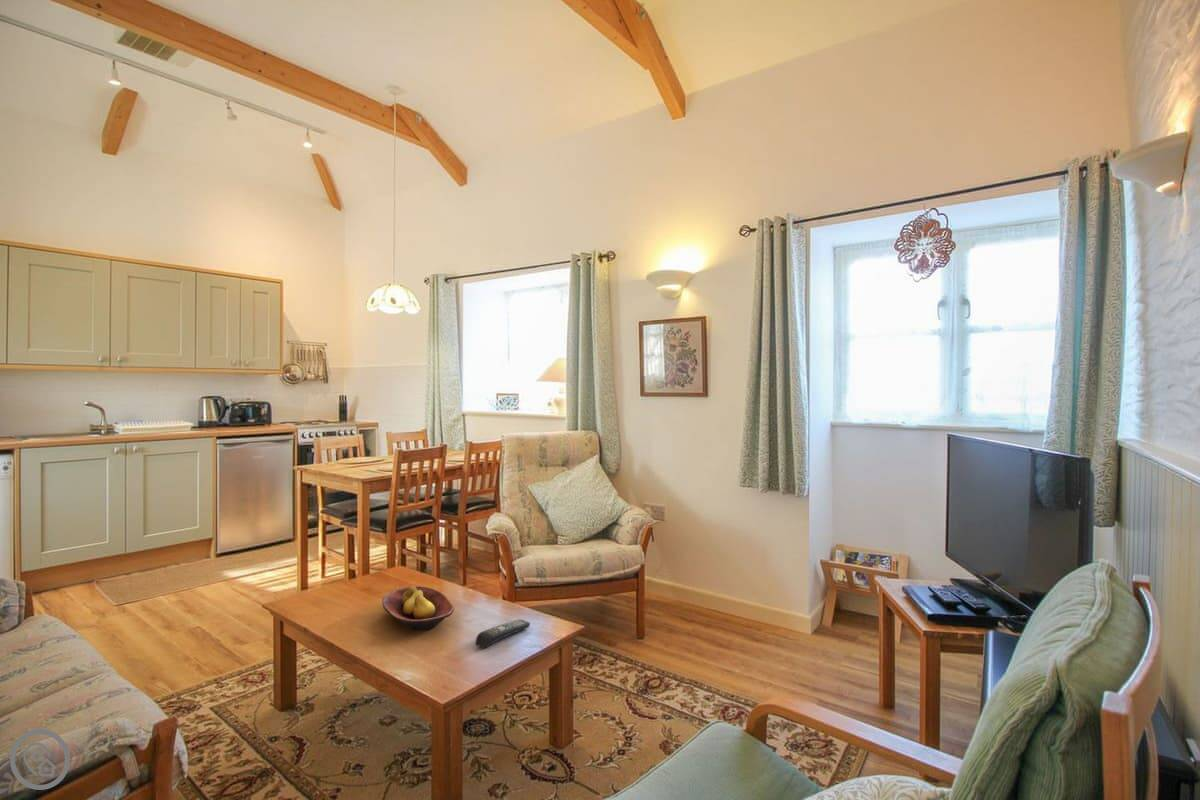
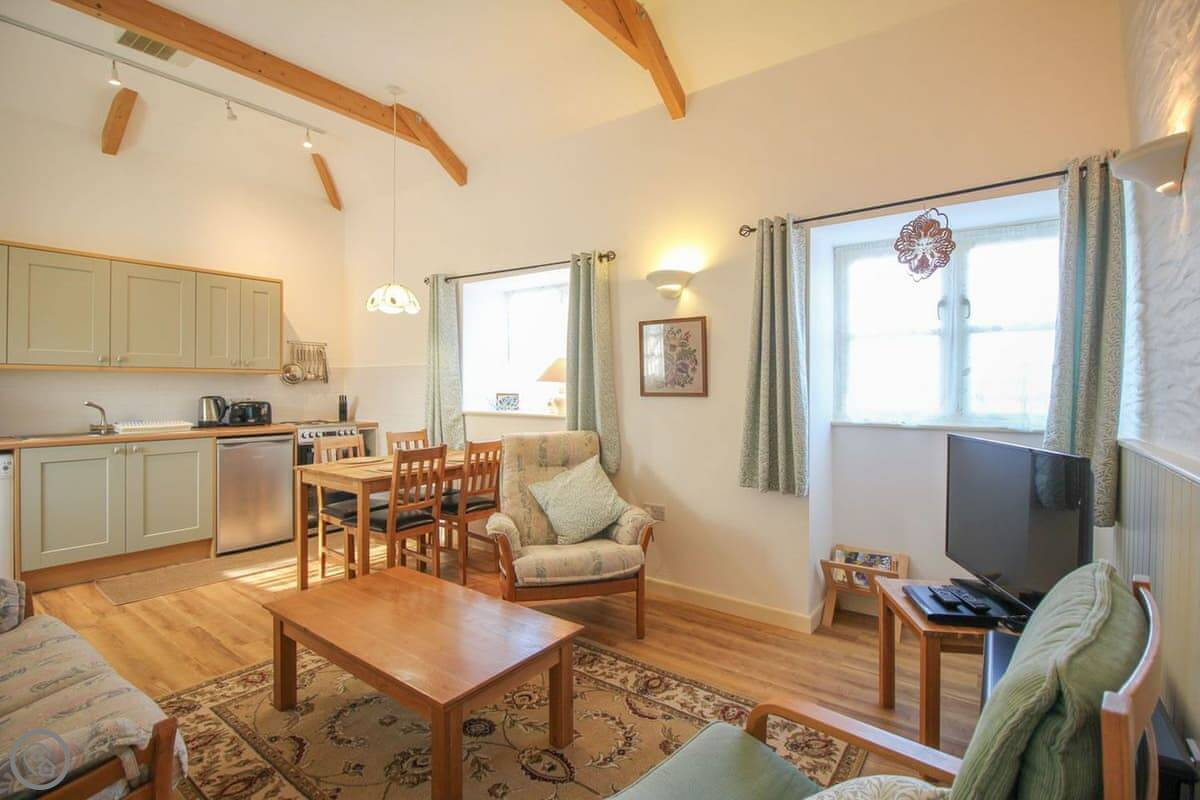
- fruit bowl (417, 604)
- remote control (503, 631)
